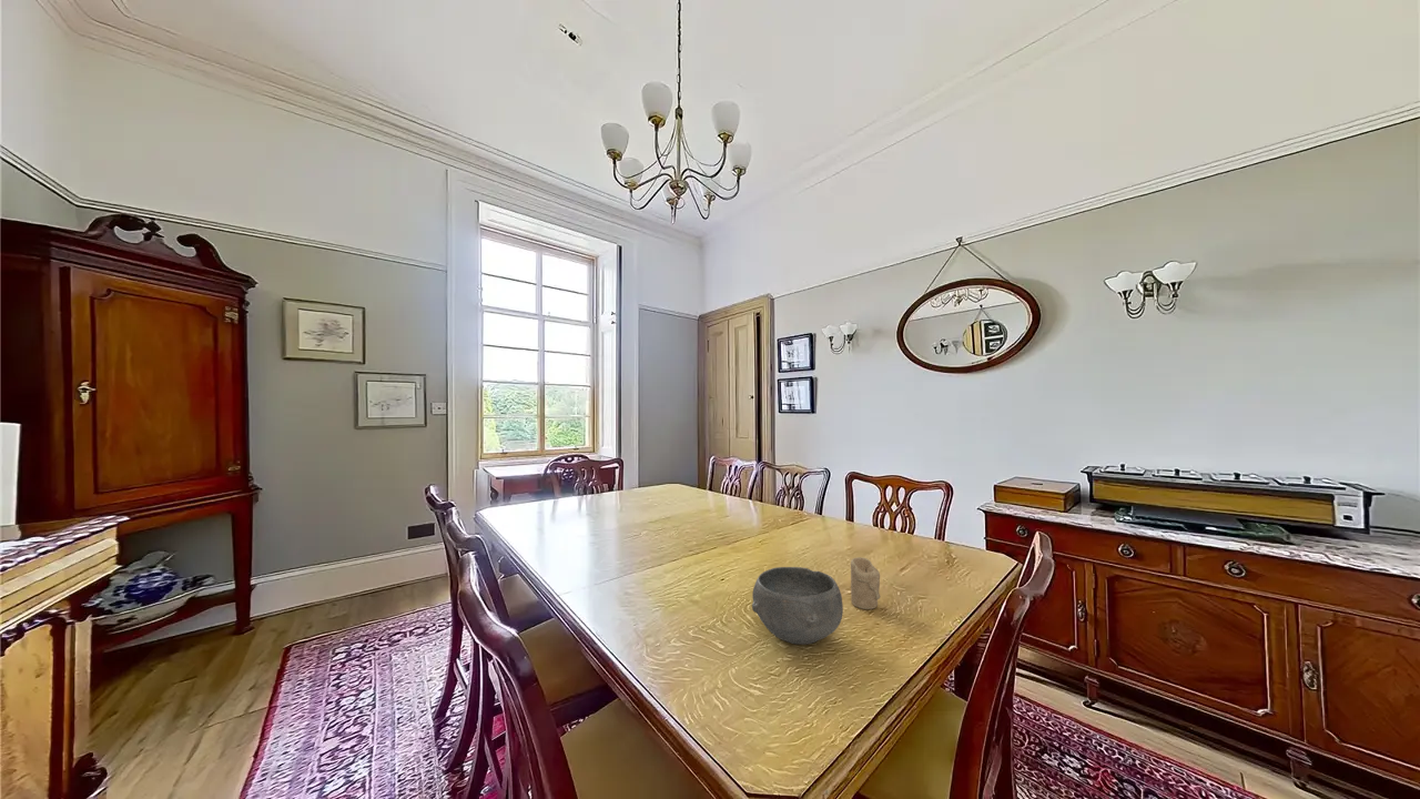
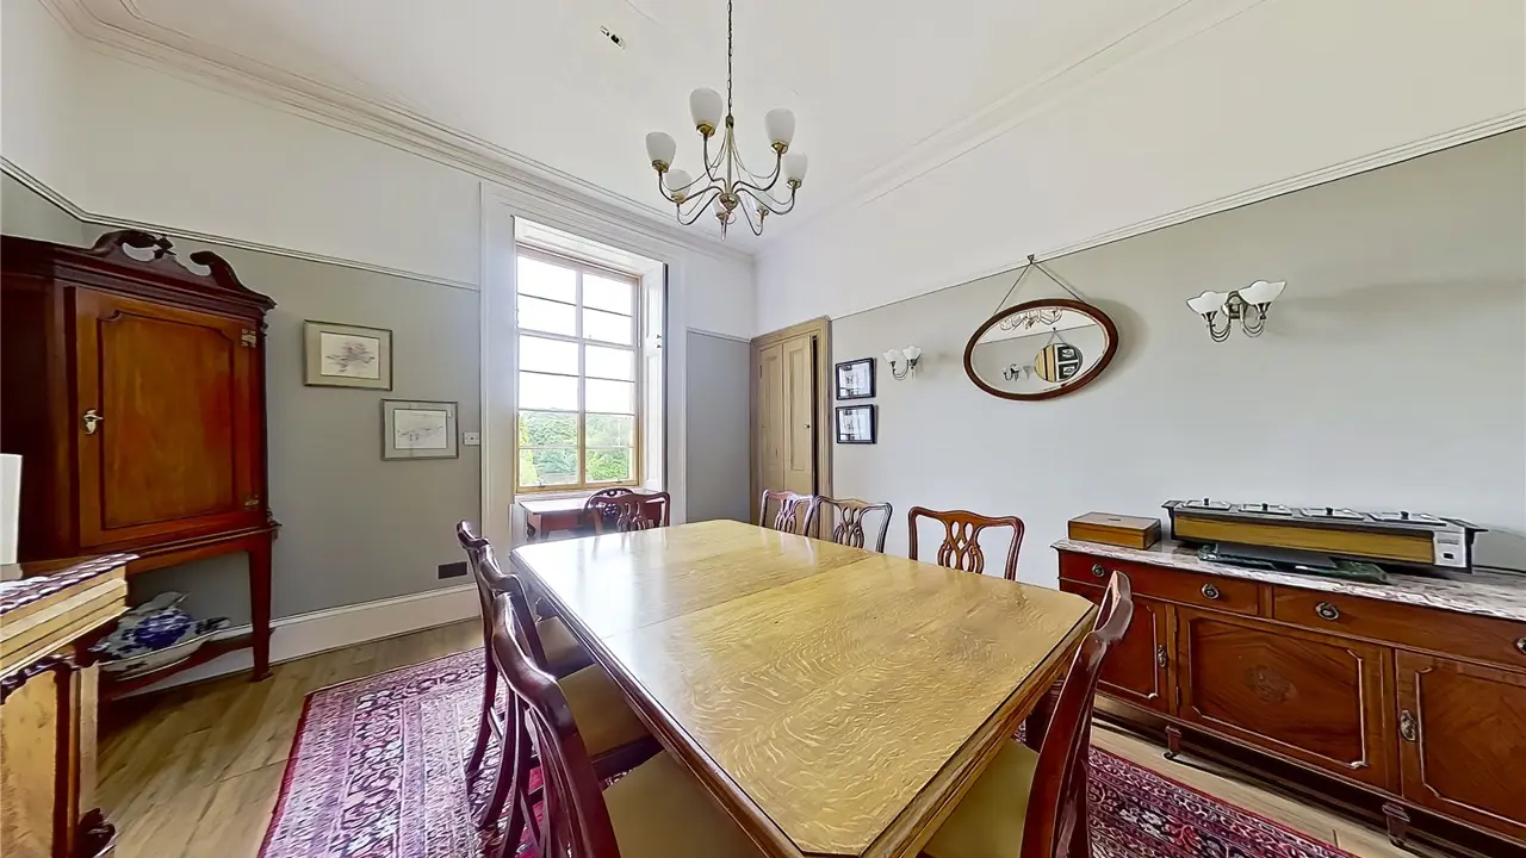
- bowl (797, 607)
- candle (865, 583)
